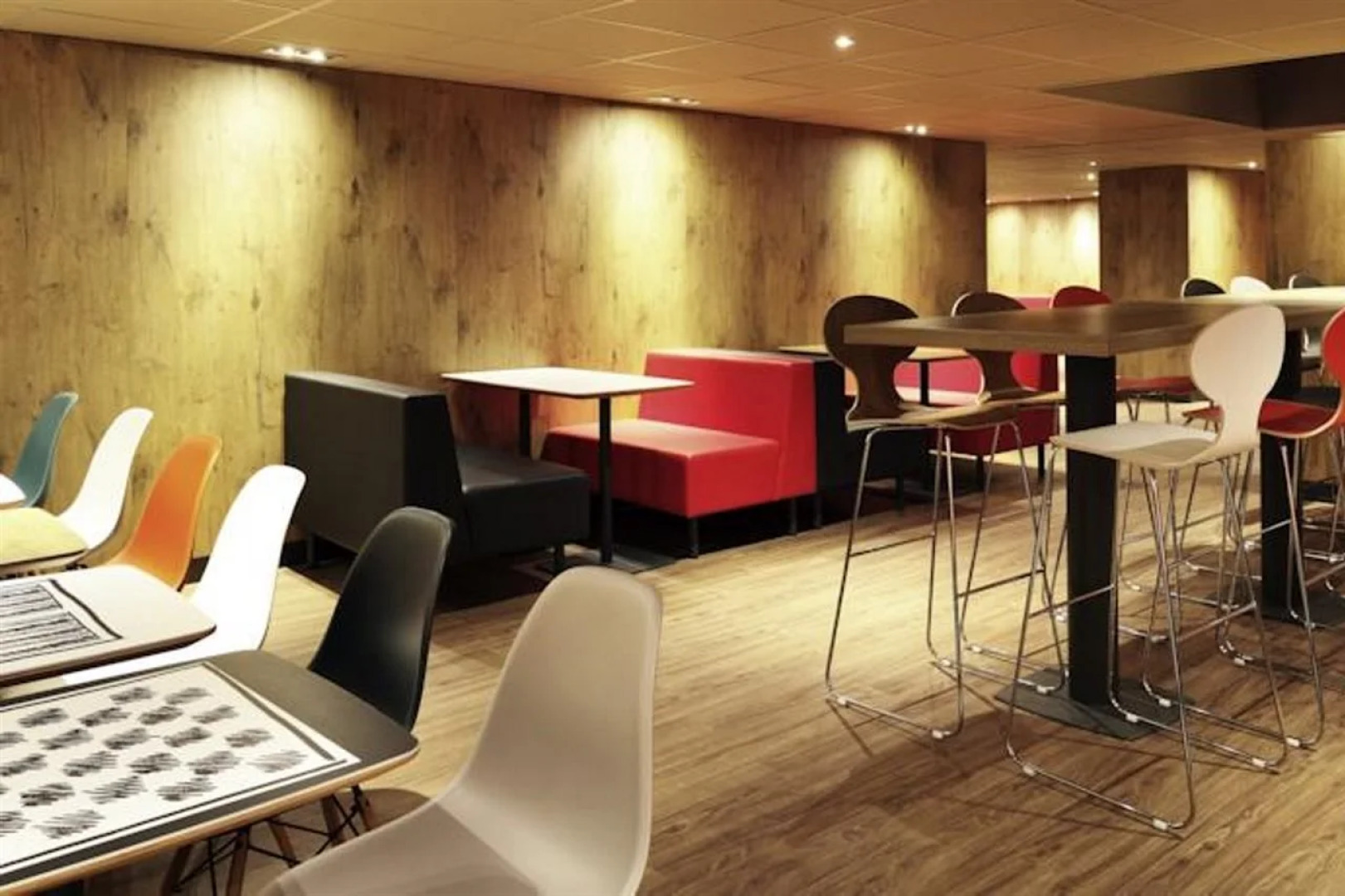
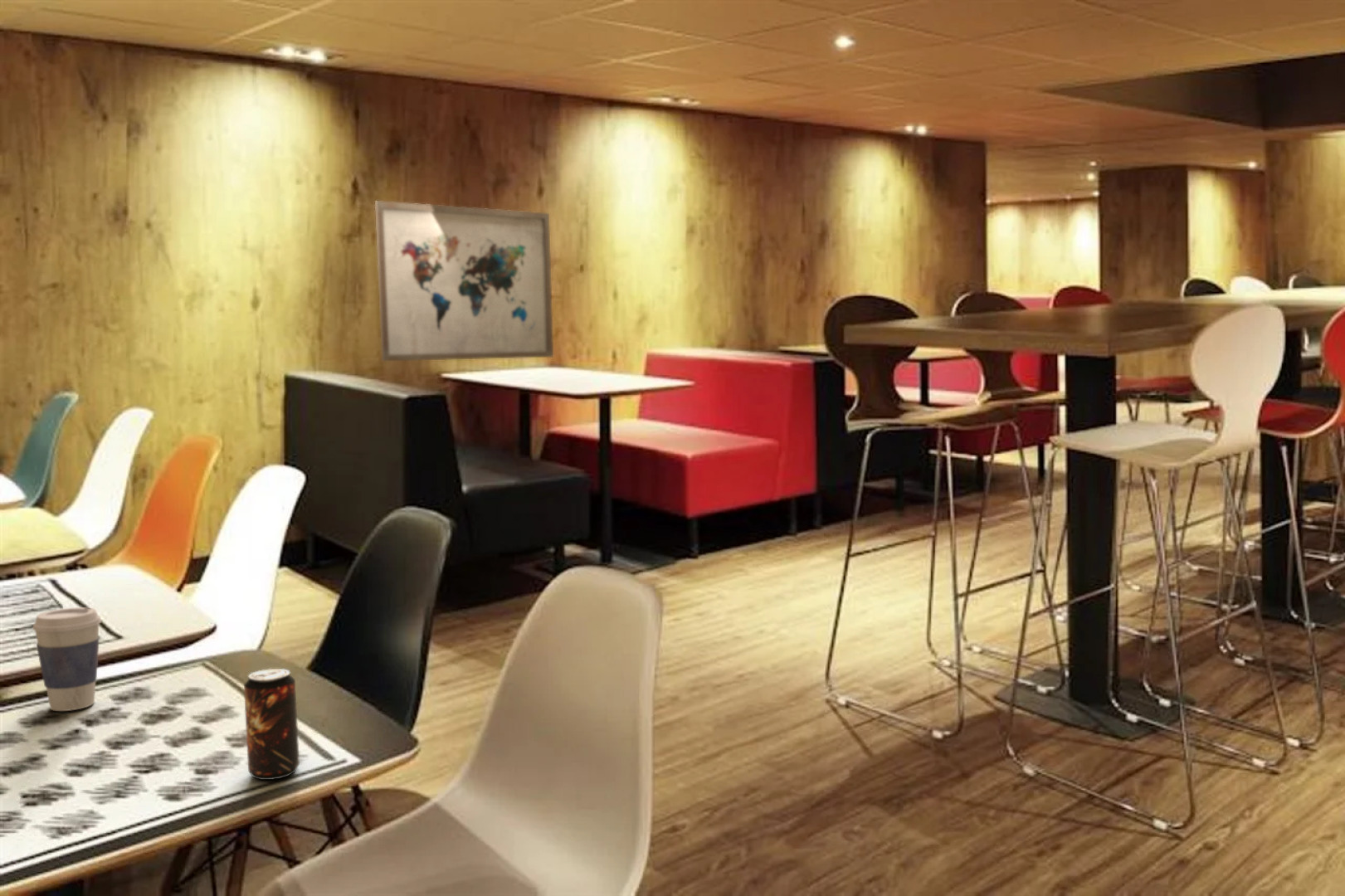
+ beverage can (271, 723)
+ wall art (469, 283)
+ coffee cup (69, 659)
